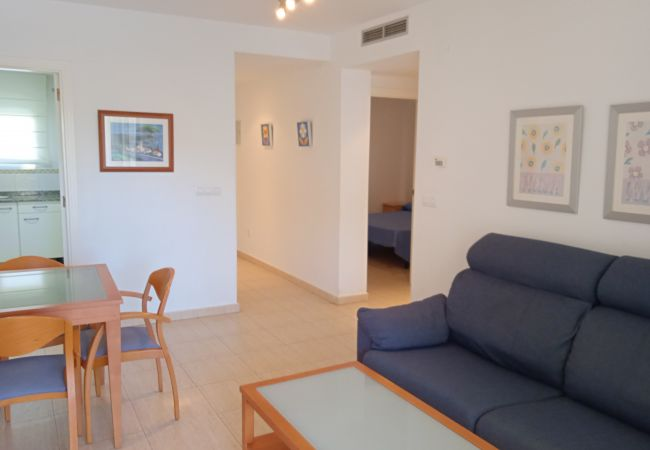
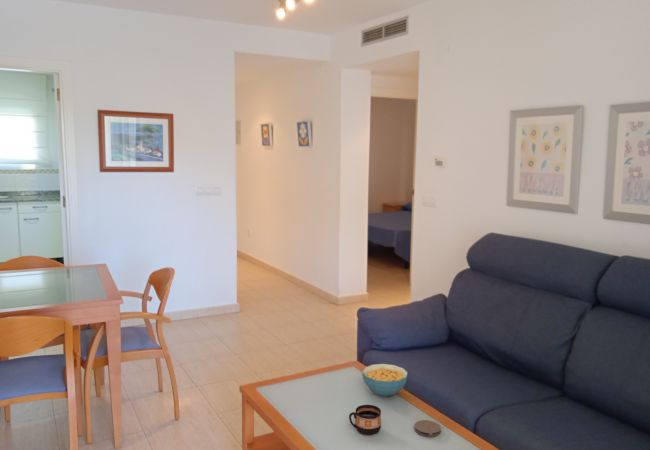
+ cereal bowl (384, 382)
+ cup (366, 419)
+ coaster (427, 428)
